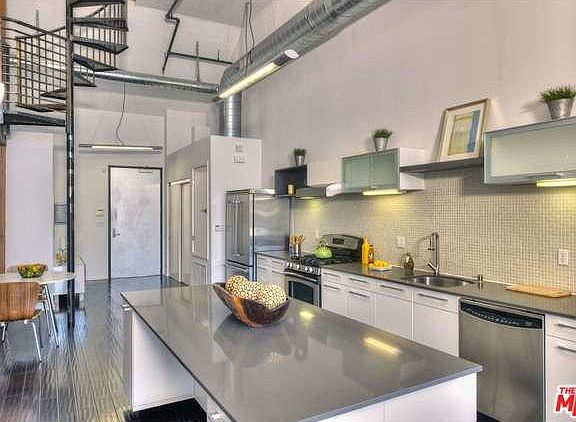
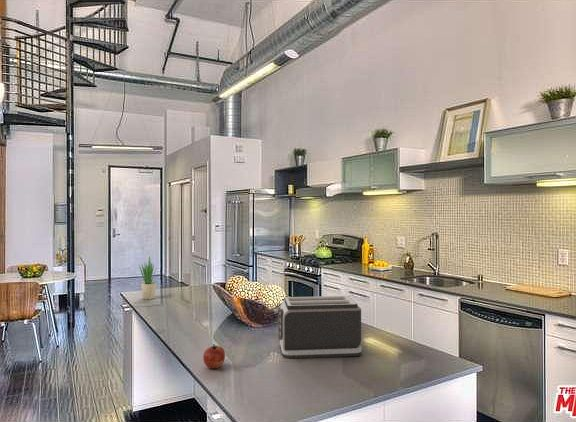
+ toaster (316, 325)
+ apple (214, 355)
+ potted plant (147, 277)
